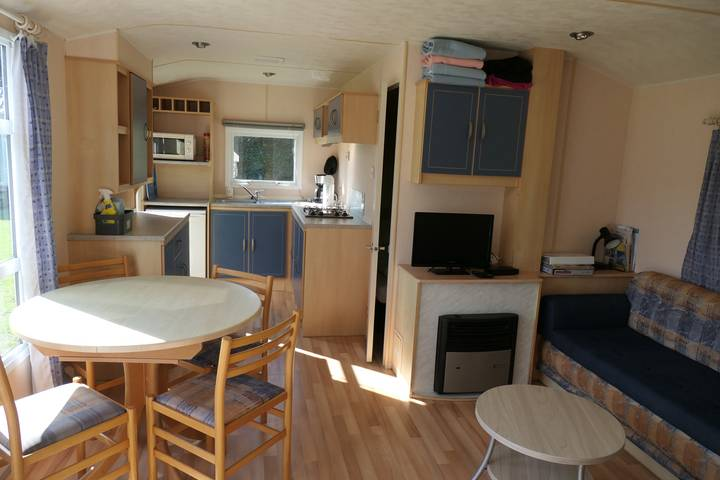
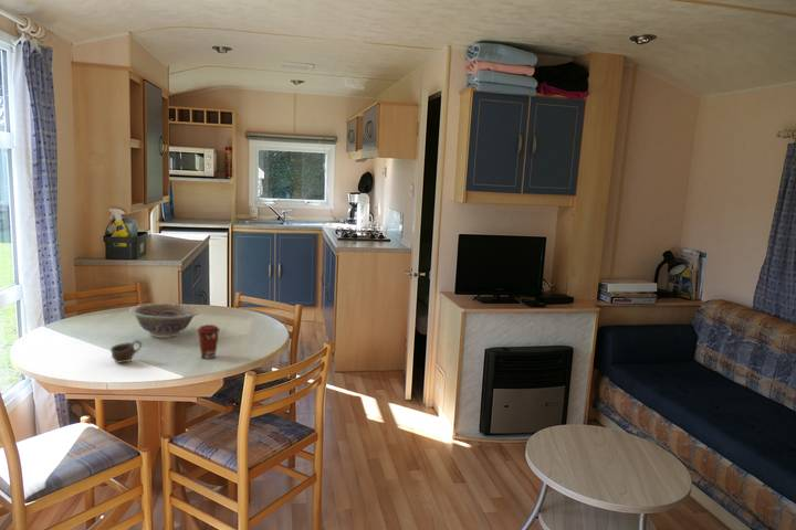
+ cup (124, 351)
+ decorative bowl (165, 321)
+ coffee cup (208, 341)
